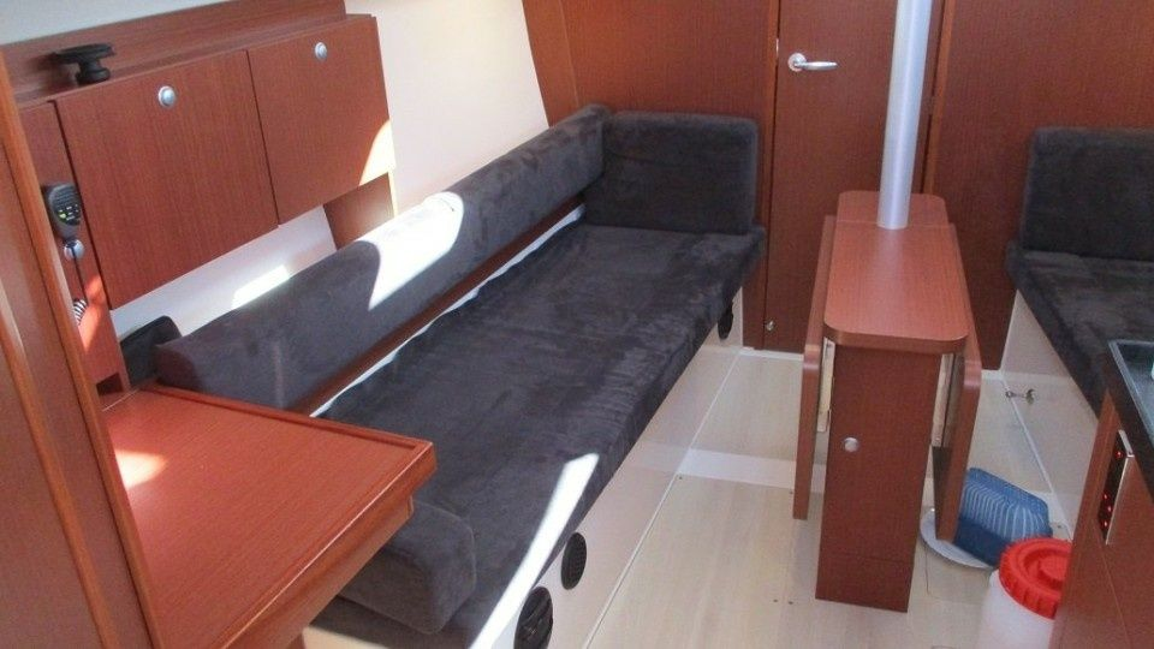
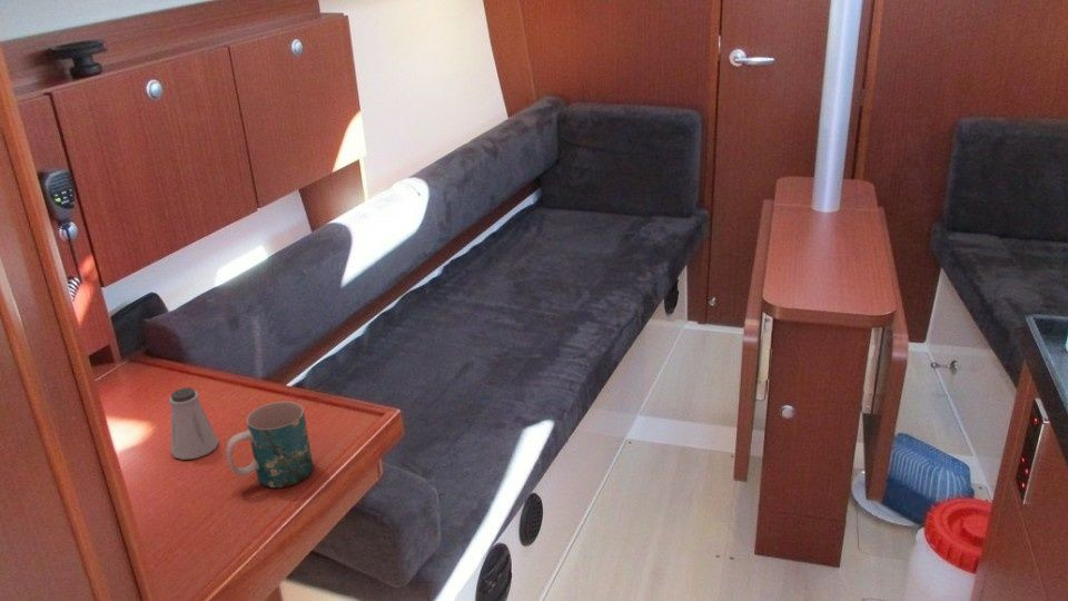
+ mug (268, 447)
+ saltshaker (188, 420)
